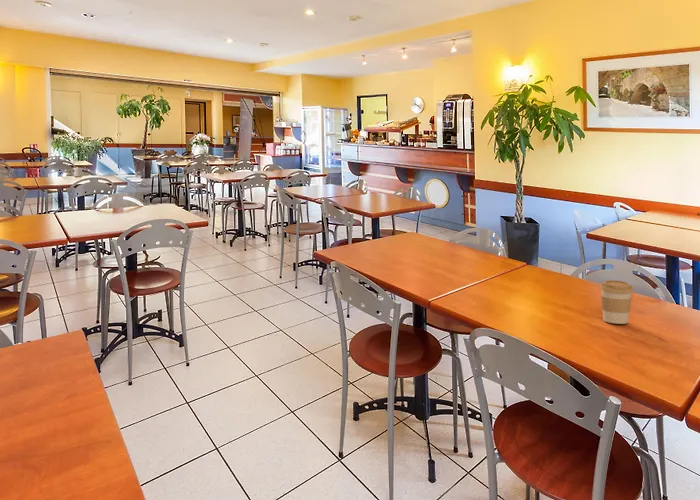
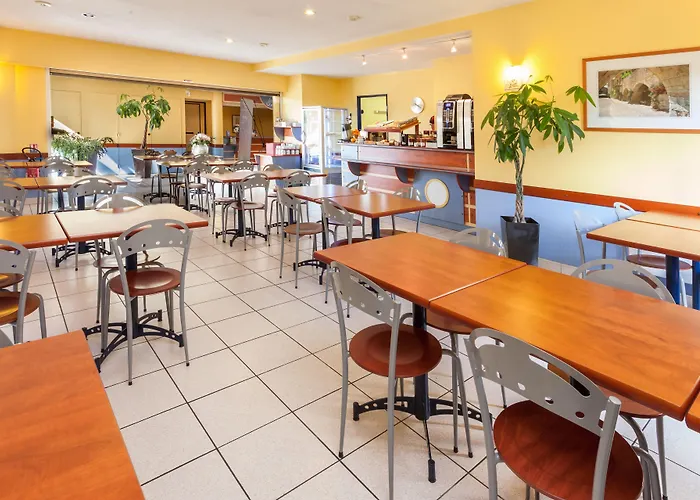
- coffee cup (616, 301)
